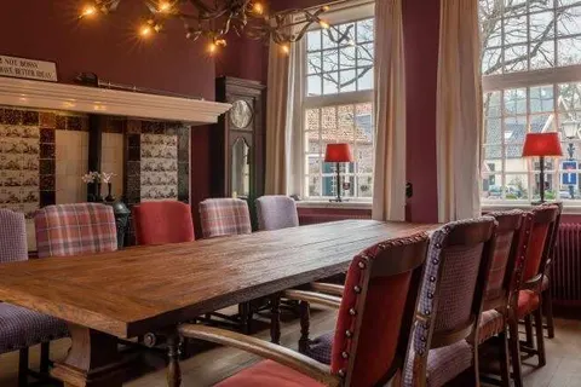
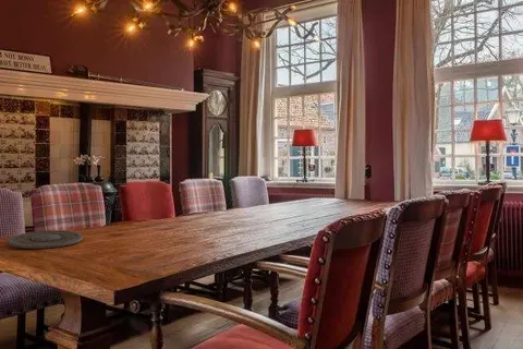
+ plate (46, 238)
